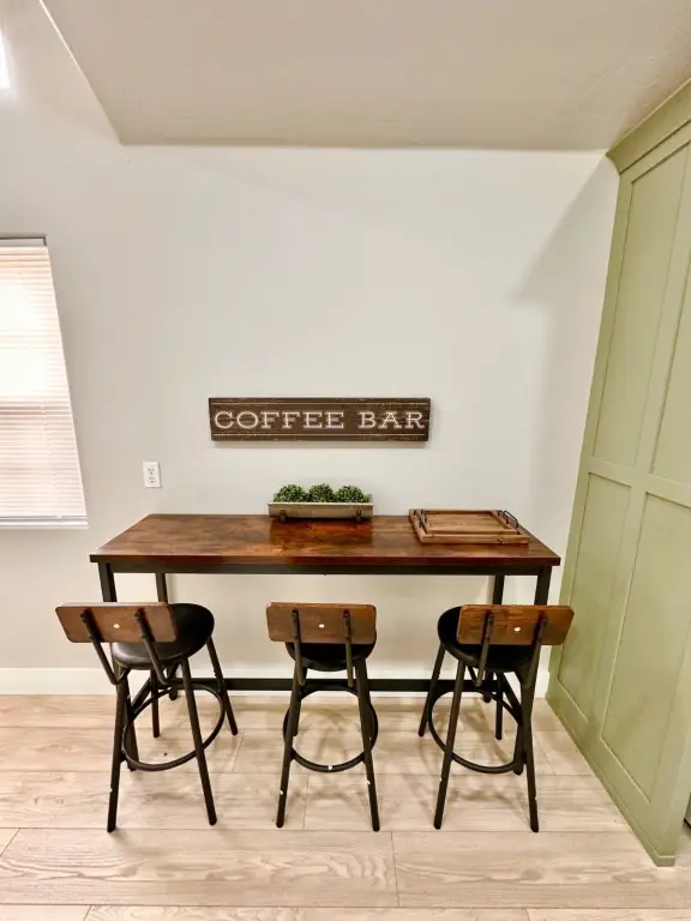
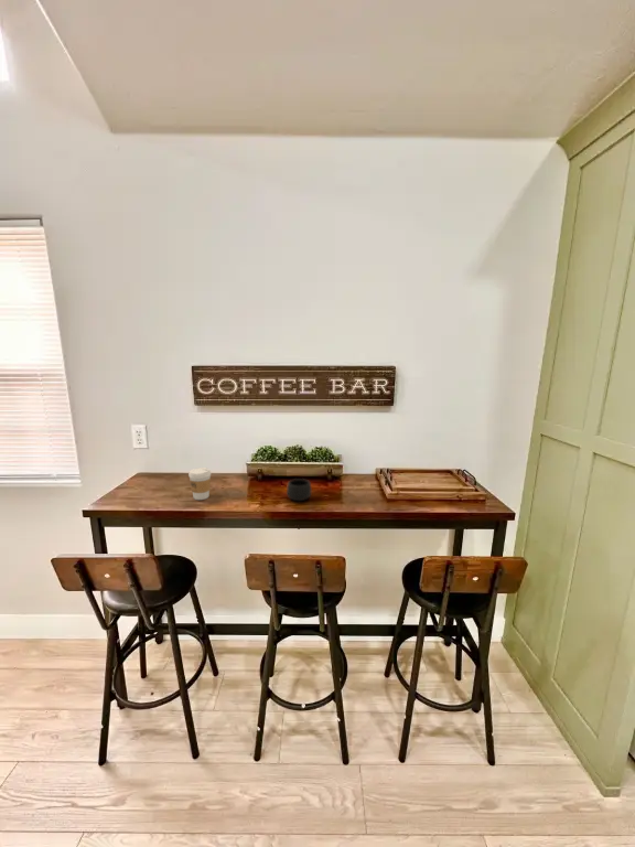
+ mug (299, 490)
+ coffee cup (200, 483)
